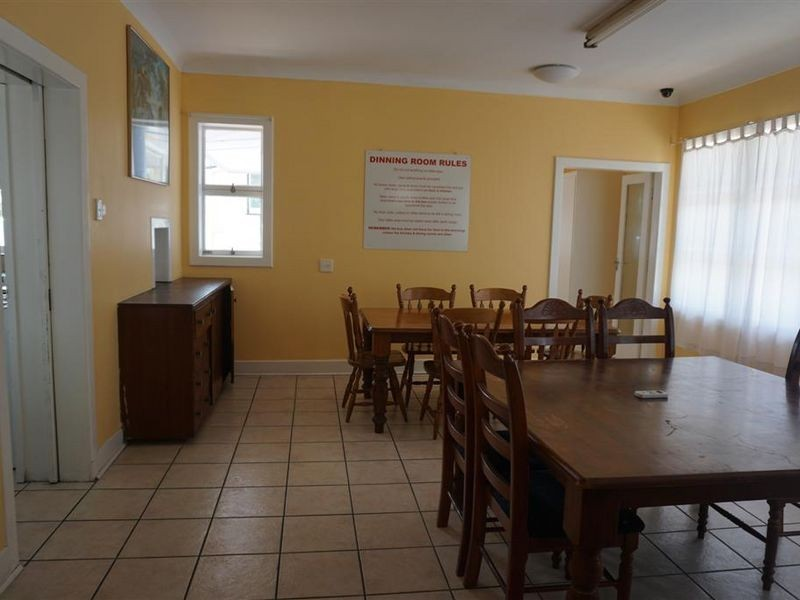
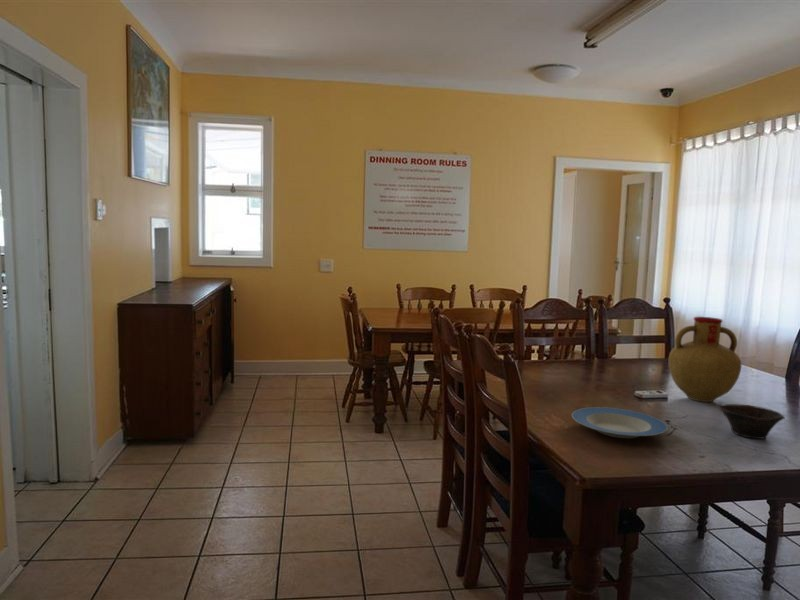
+ bowl (749, 421)
+ vase (704, 358)
+ plate (617, 425)
